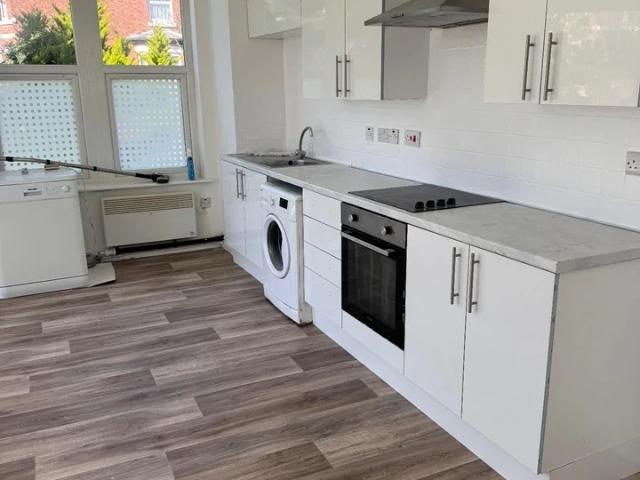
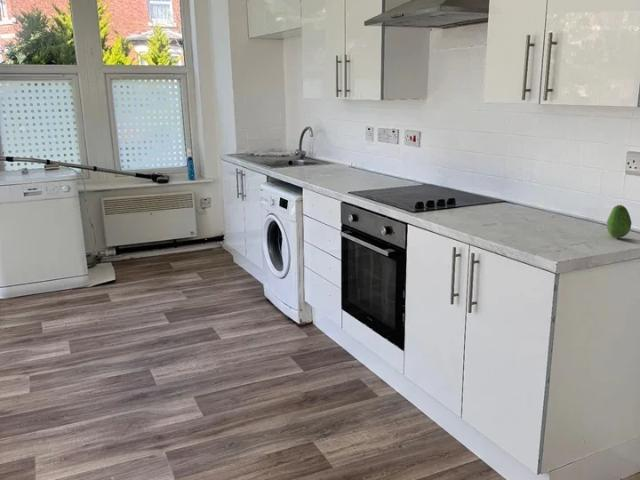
+ fruit (619, 221)
